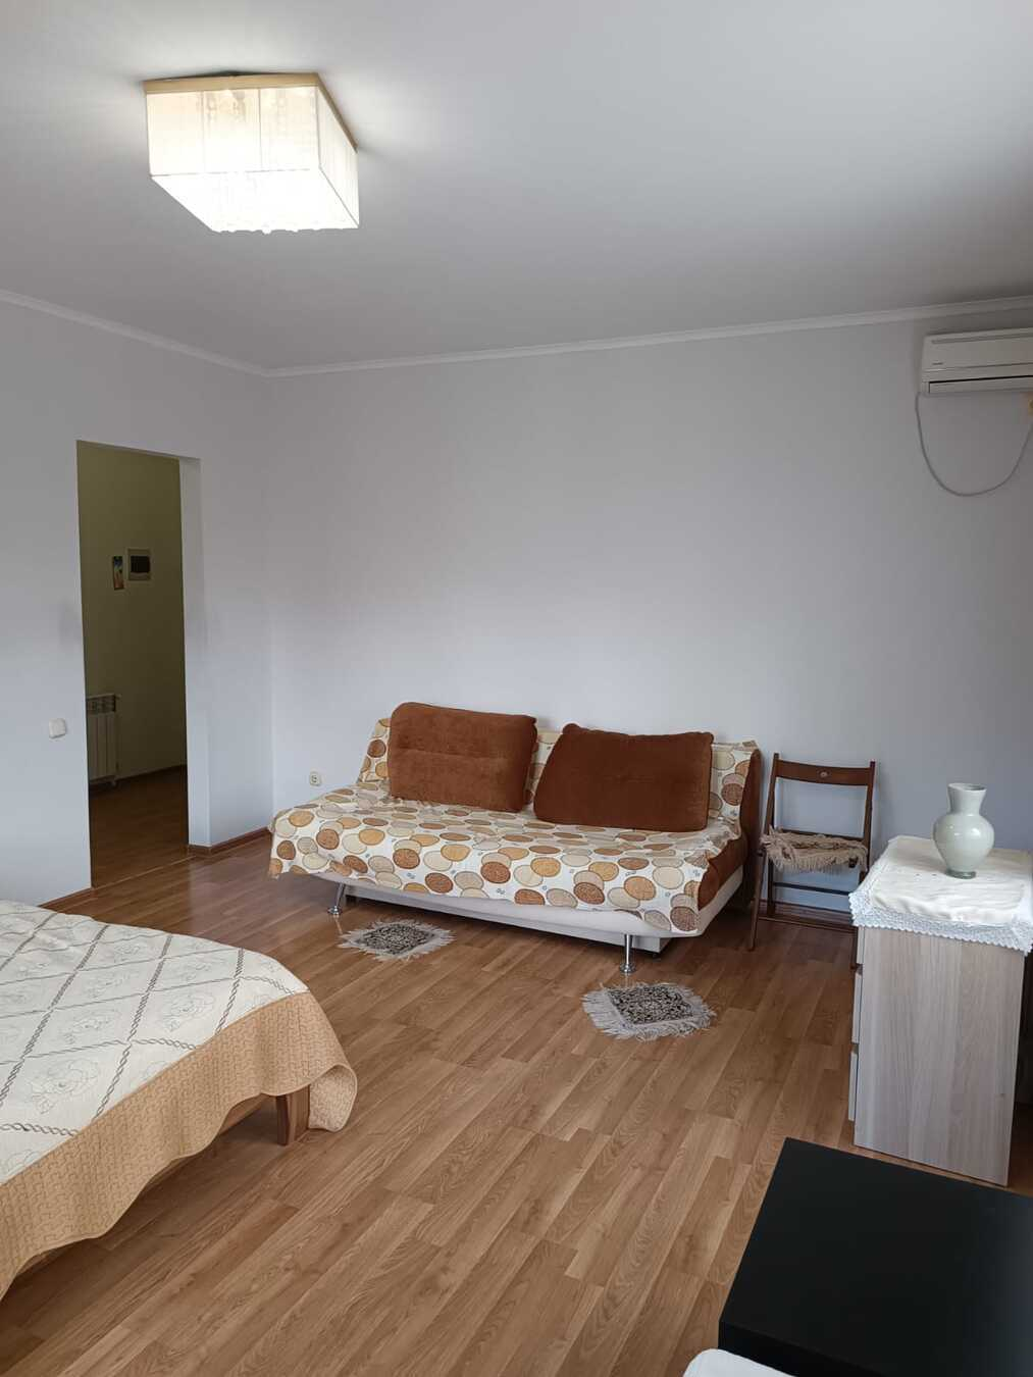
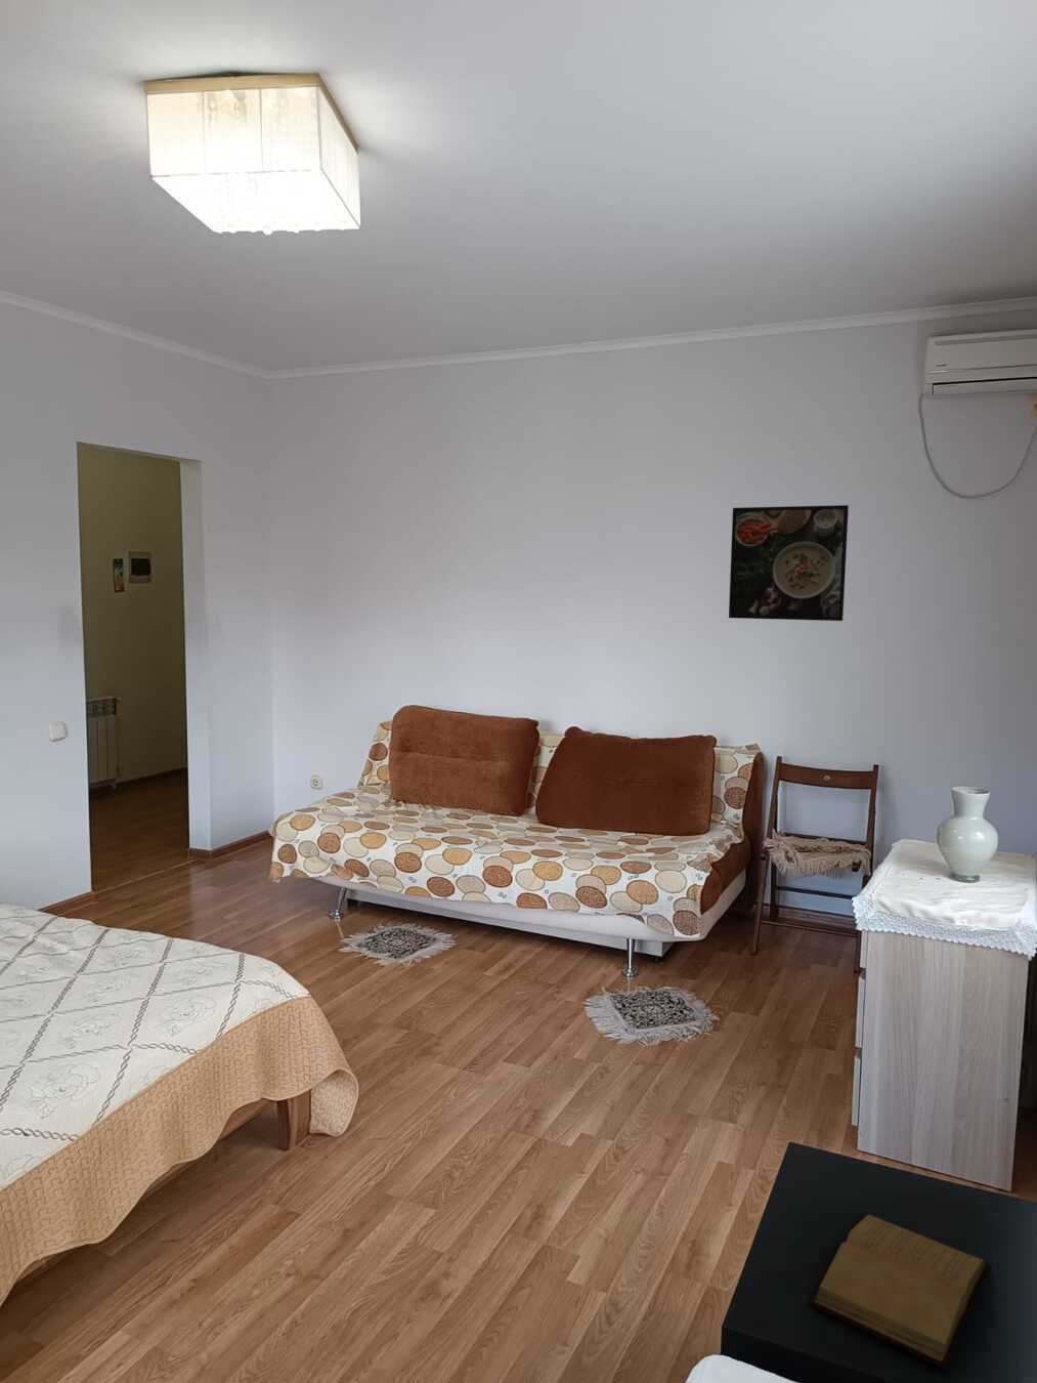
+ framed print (786, 562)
+ book (903, 1272)
